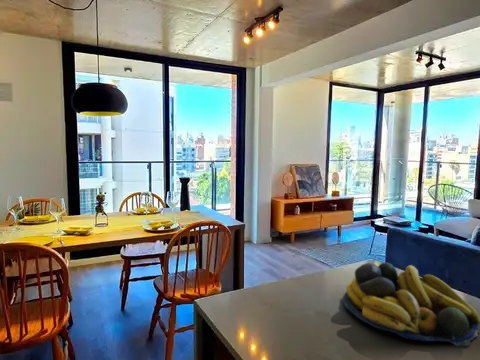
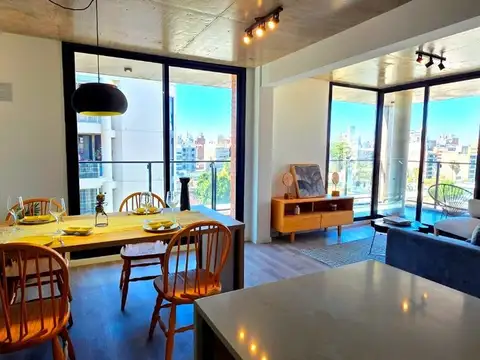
- fruit bowl (405, 290)
